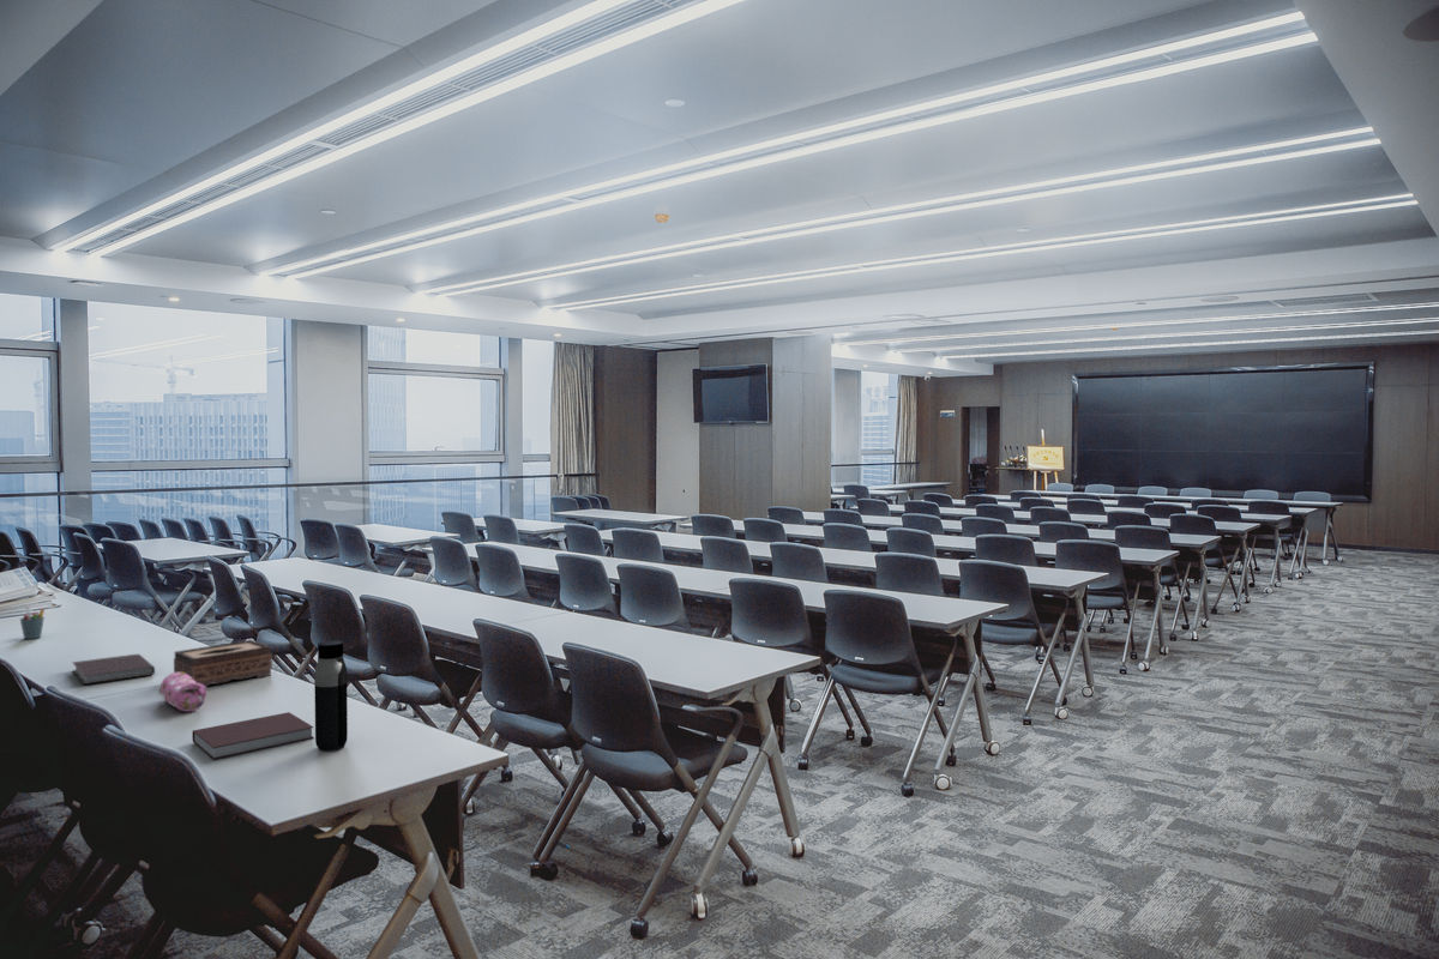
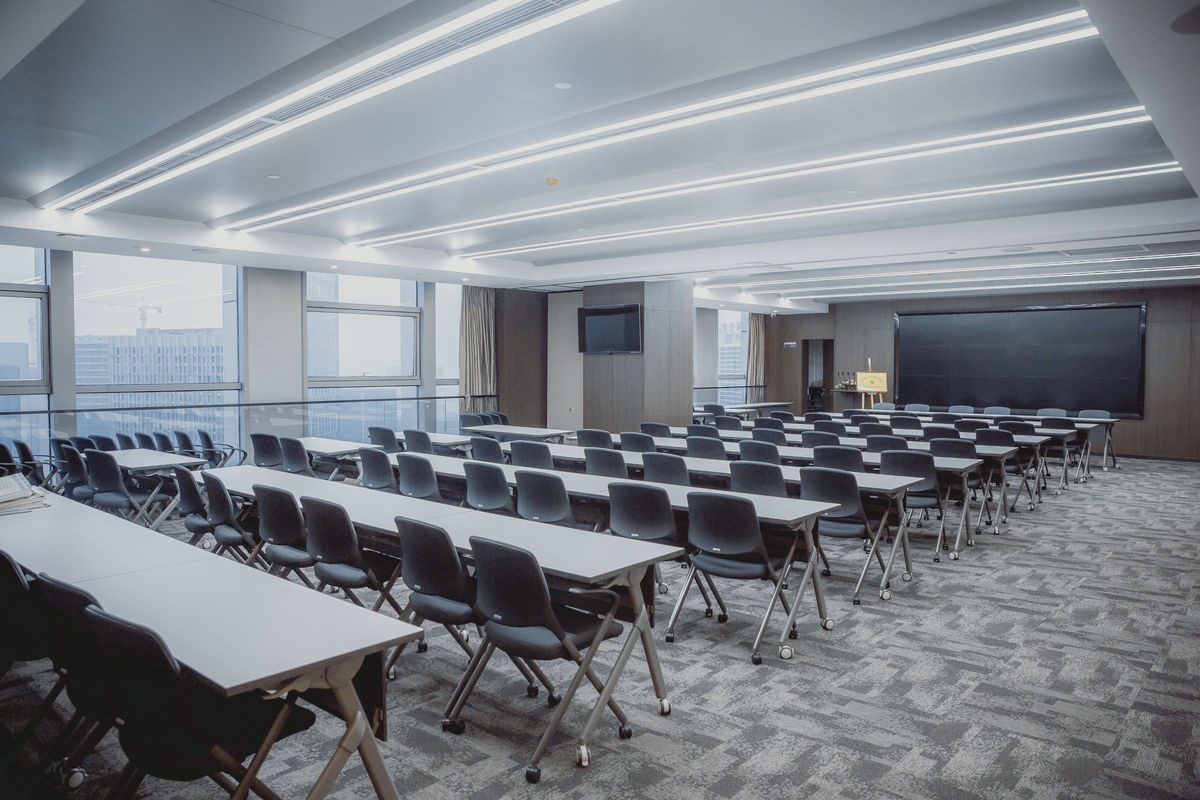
- pencil case (182, 690)
- tissue box (223, 663)
- notebook (253, 734)
- pen holder (32, 622)
- notebook (113, 668)
- water bottle (331, 694)
